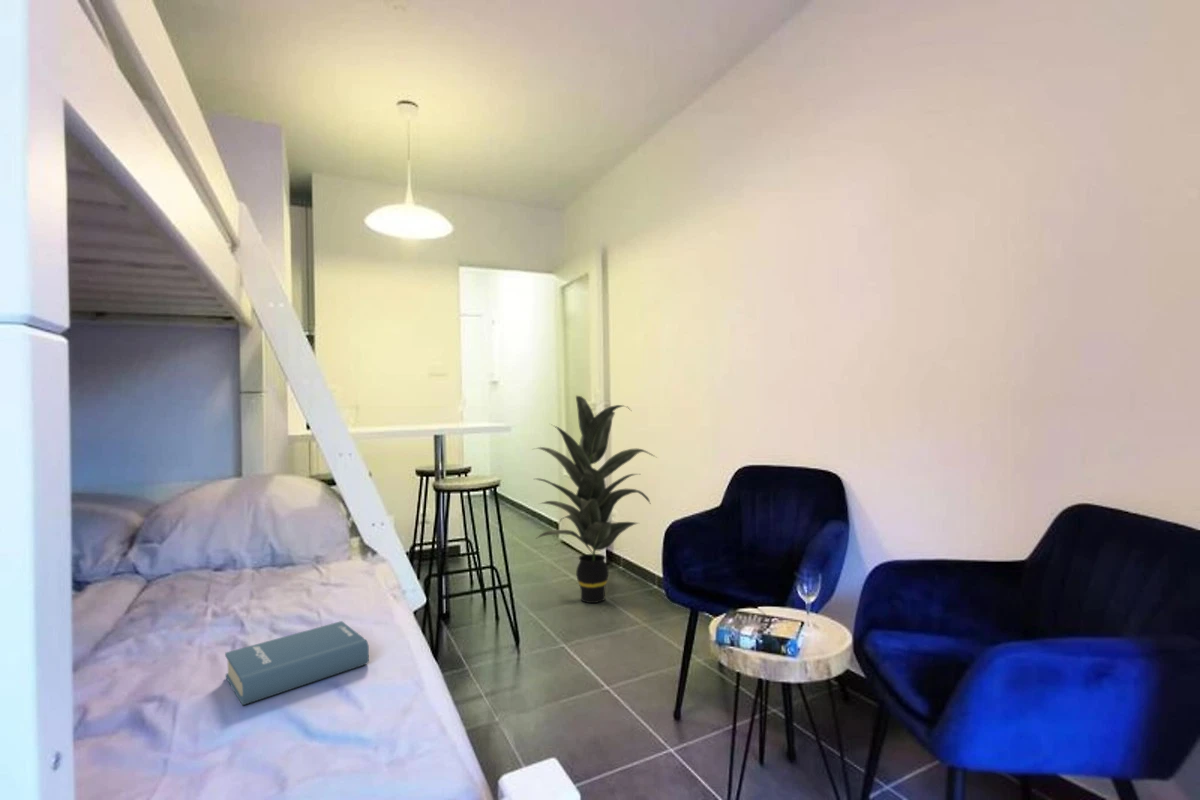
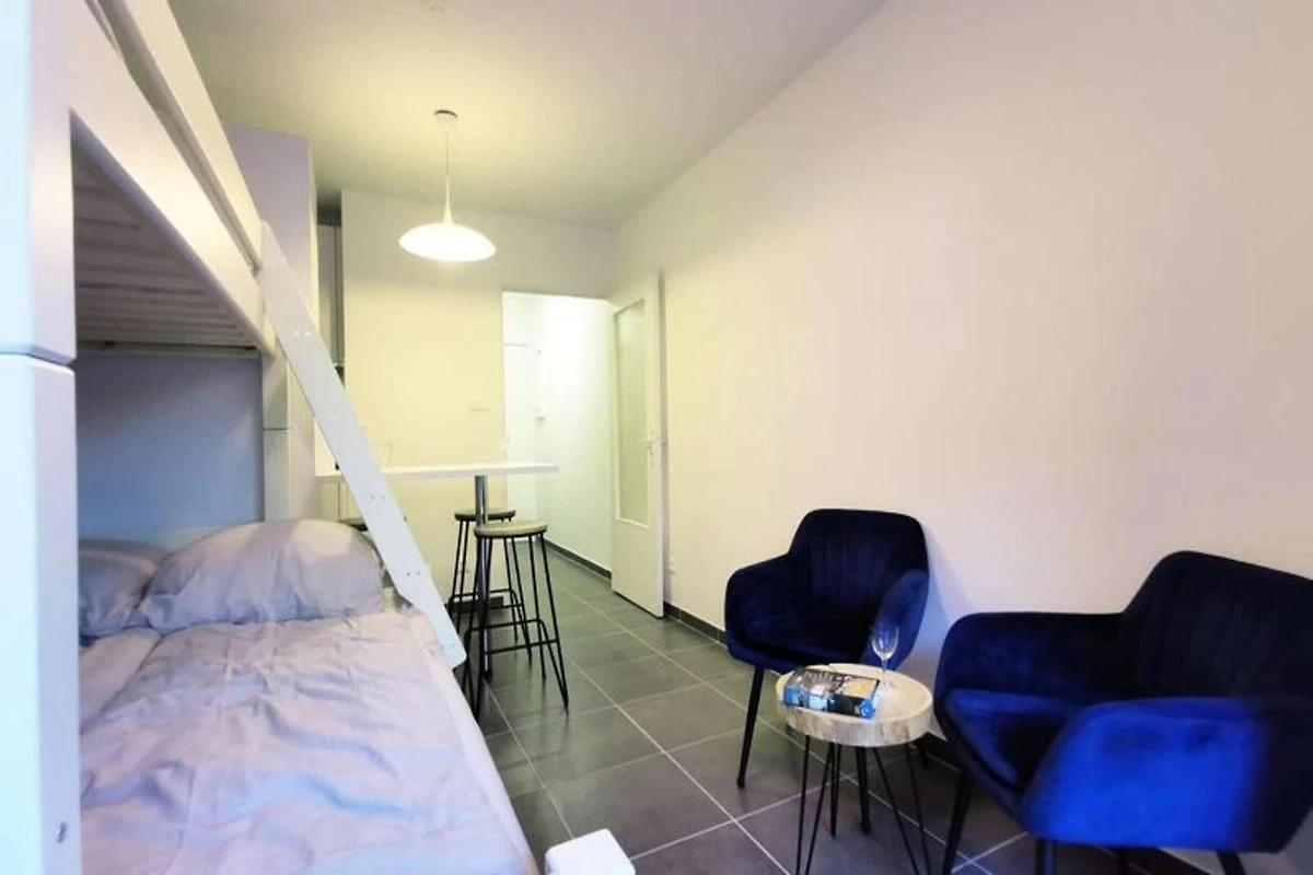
- hardback book (298, 659)
- indoor plant (591, 495)
